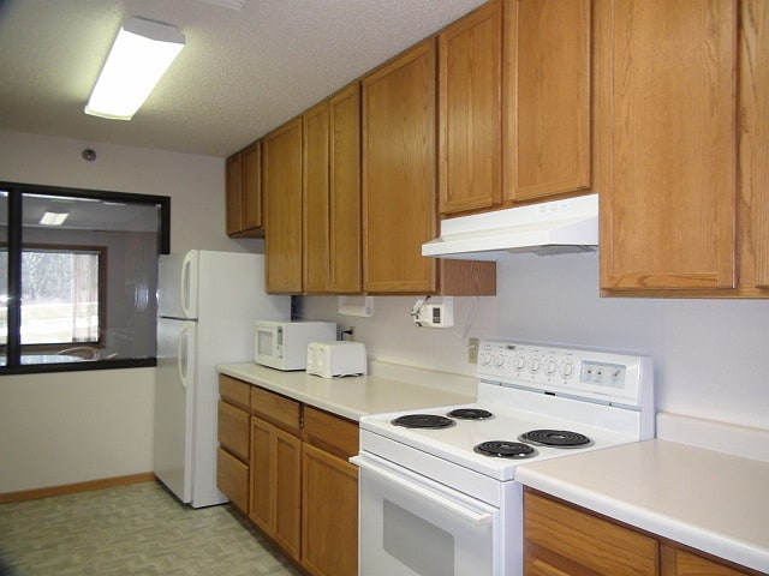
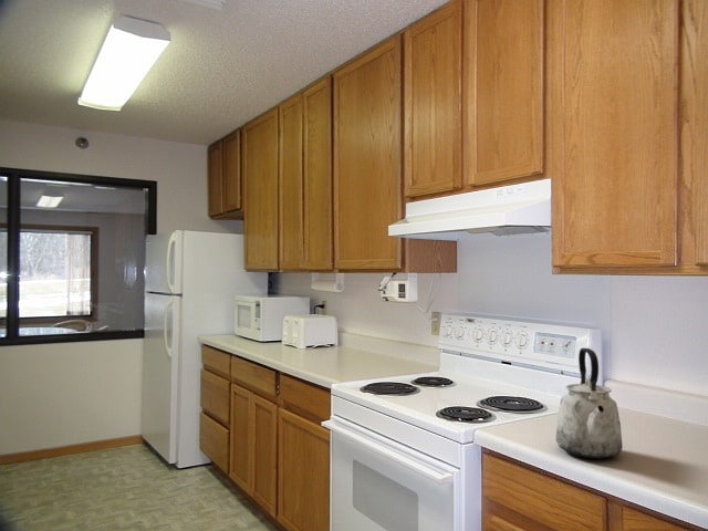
+ kettle (591, 403)
